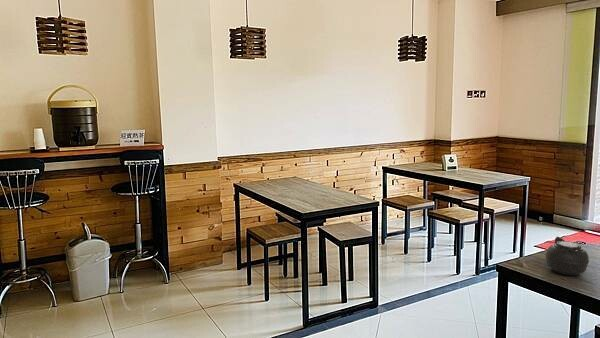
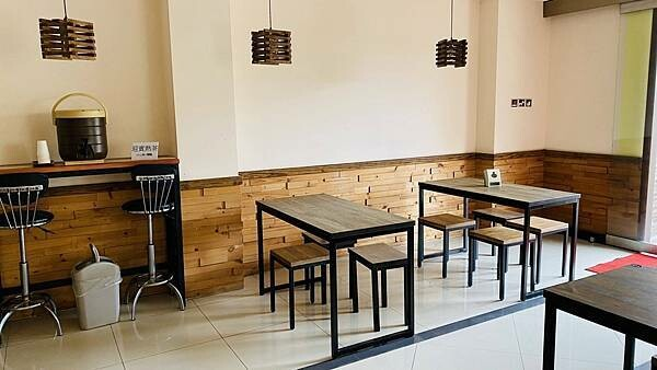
- teapot (565, 256)
